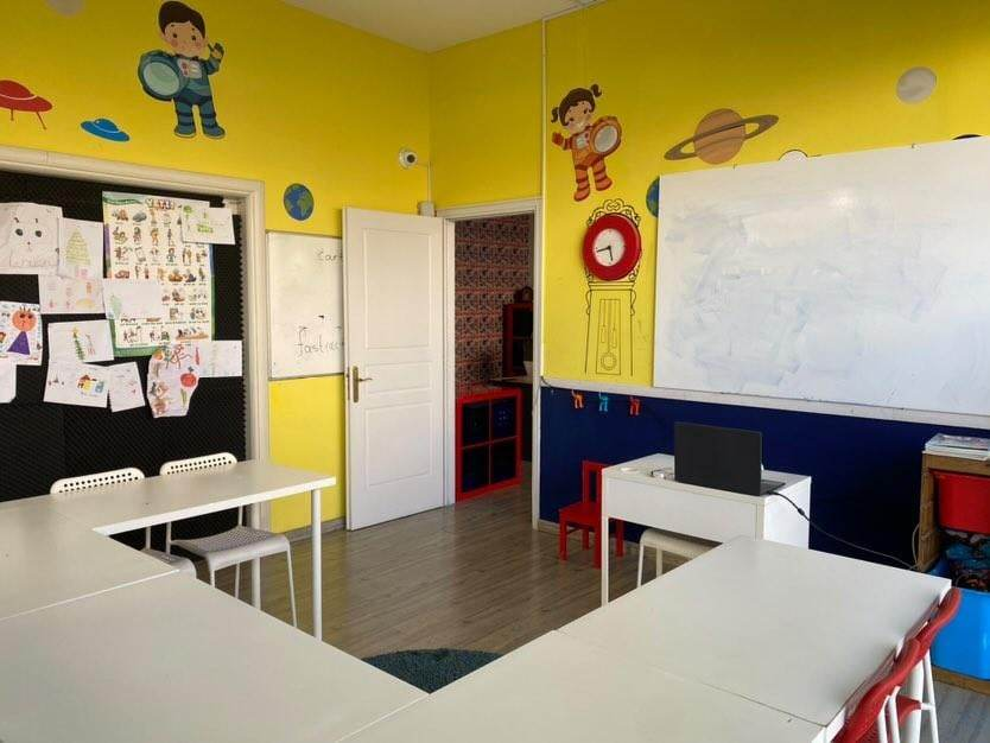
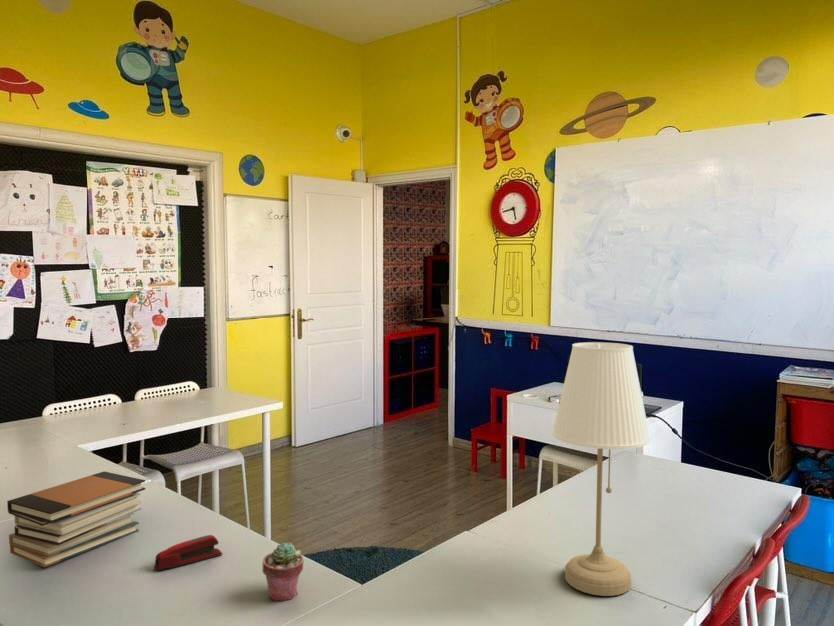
+ potted succulent (283, 569)
+ stapler (188, 550)
+ desk lamp (599, 464)
+ book stack (79, 515)
